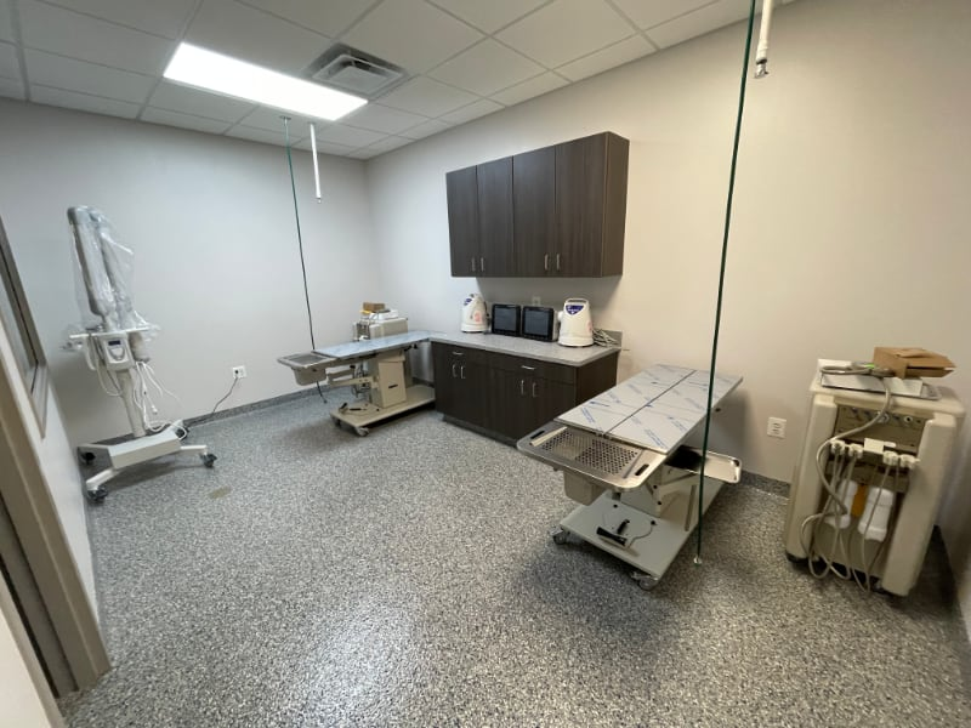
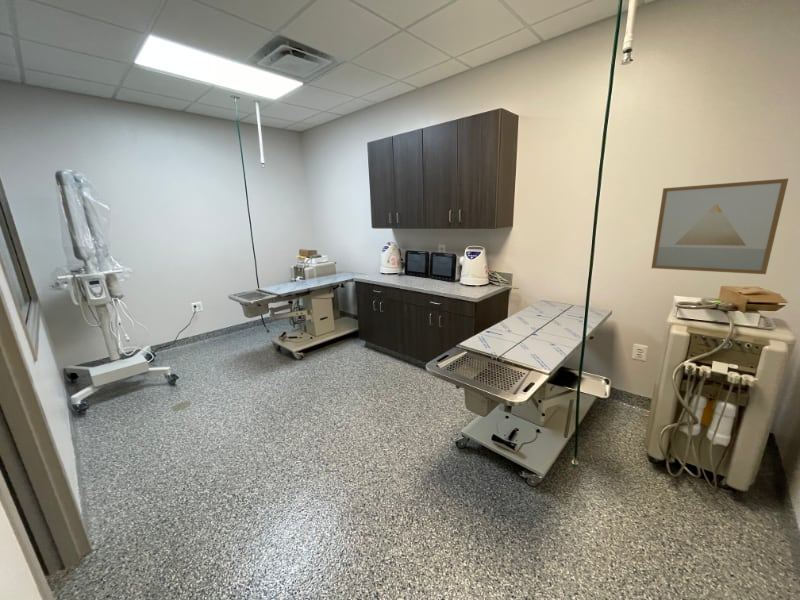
+ wall art (711, 228)
